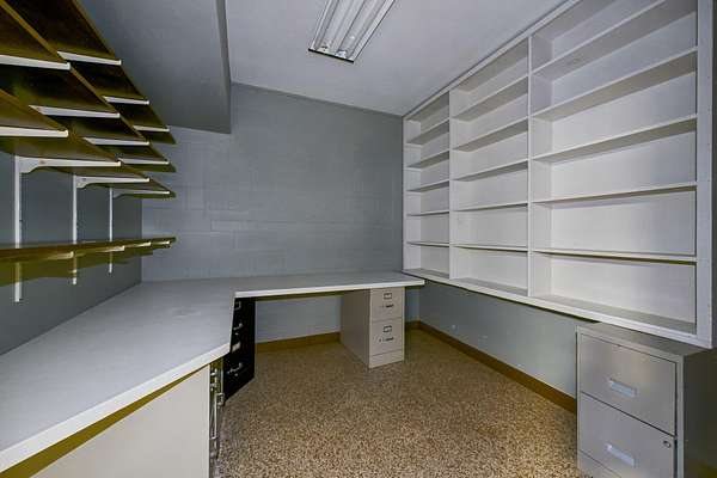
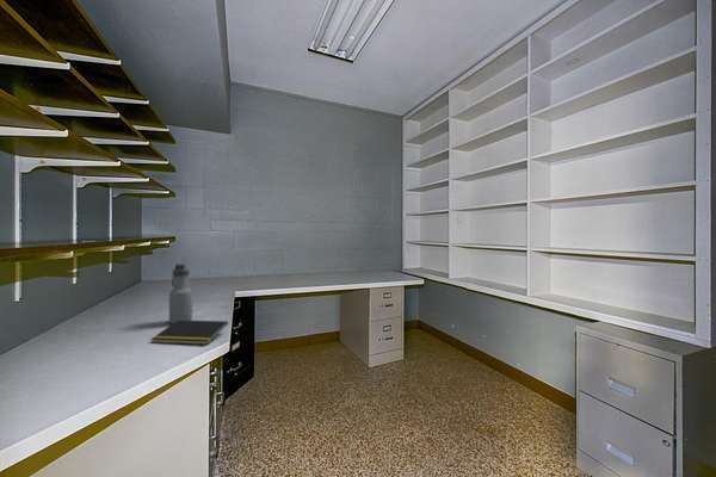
+ water bottle (180, 292)
+ notepad (191, 330)
